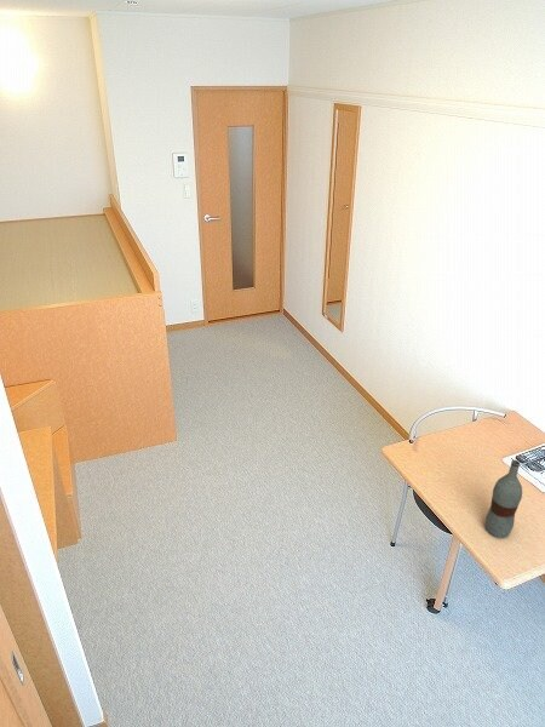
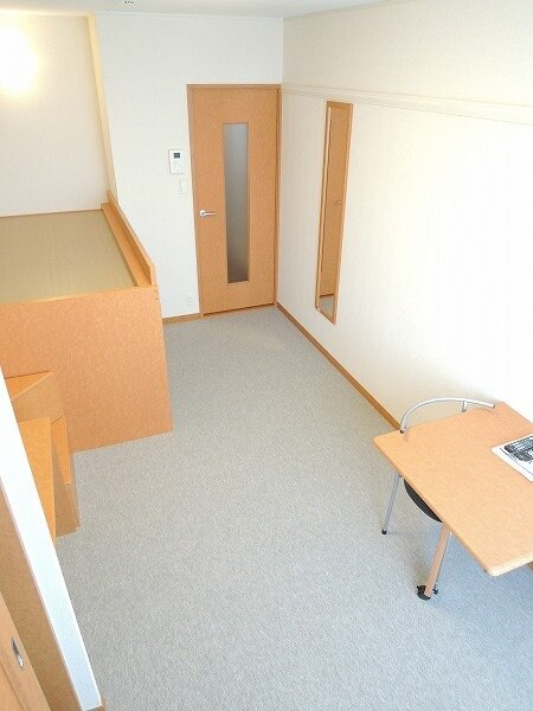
- bottle (506, 497)
